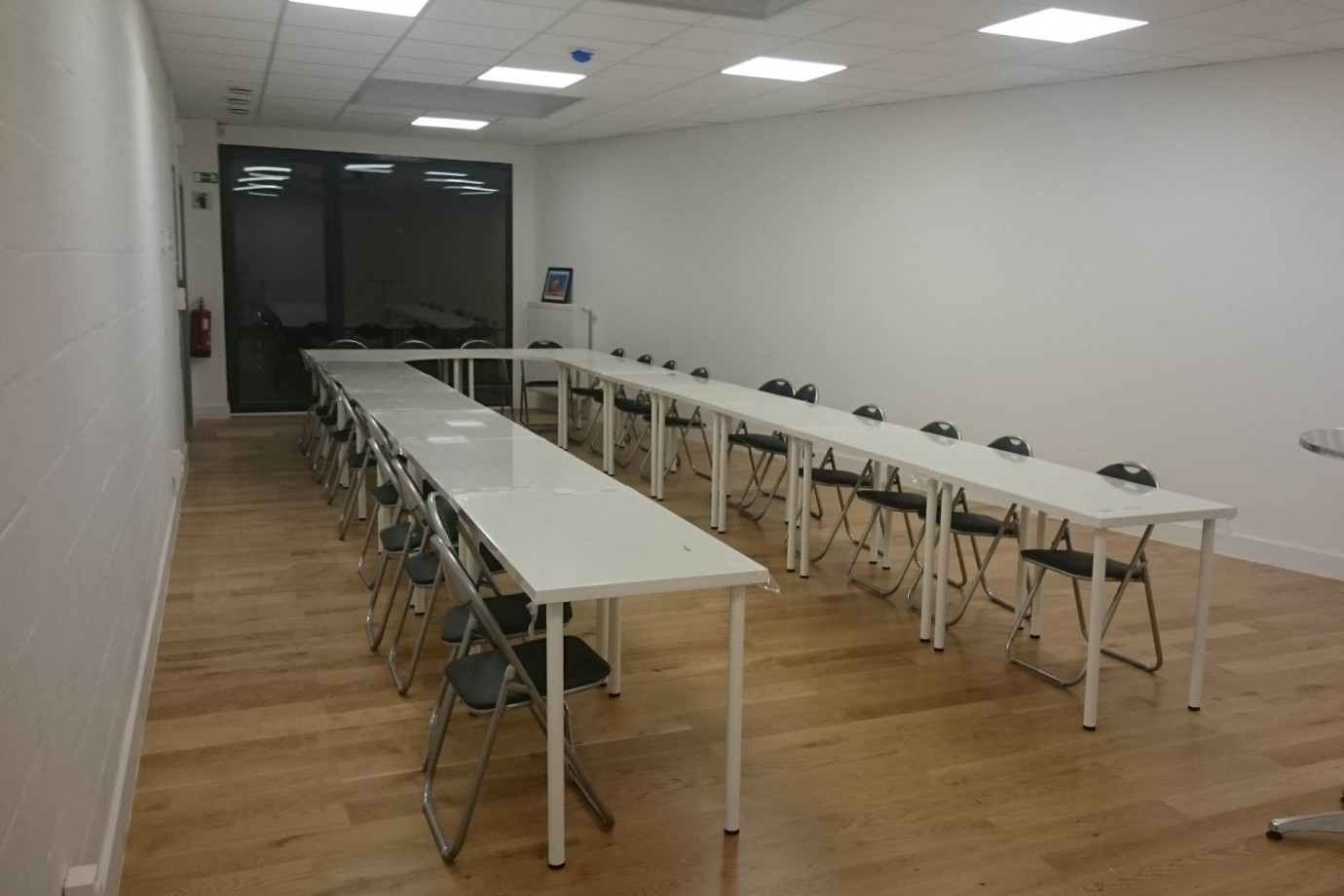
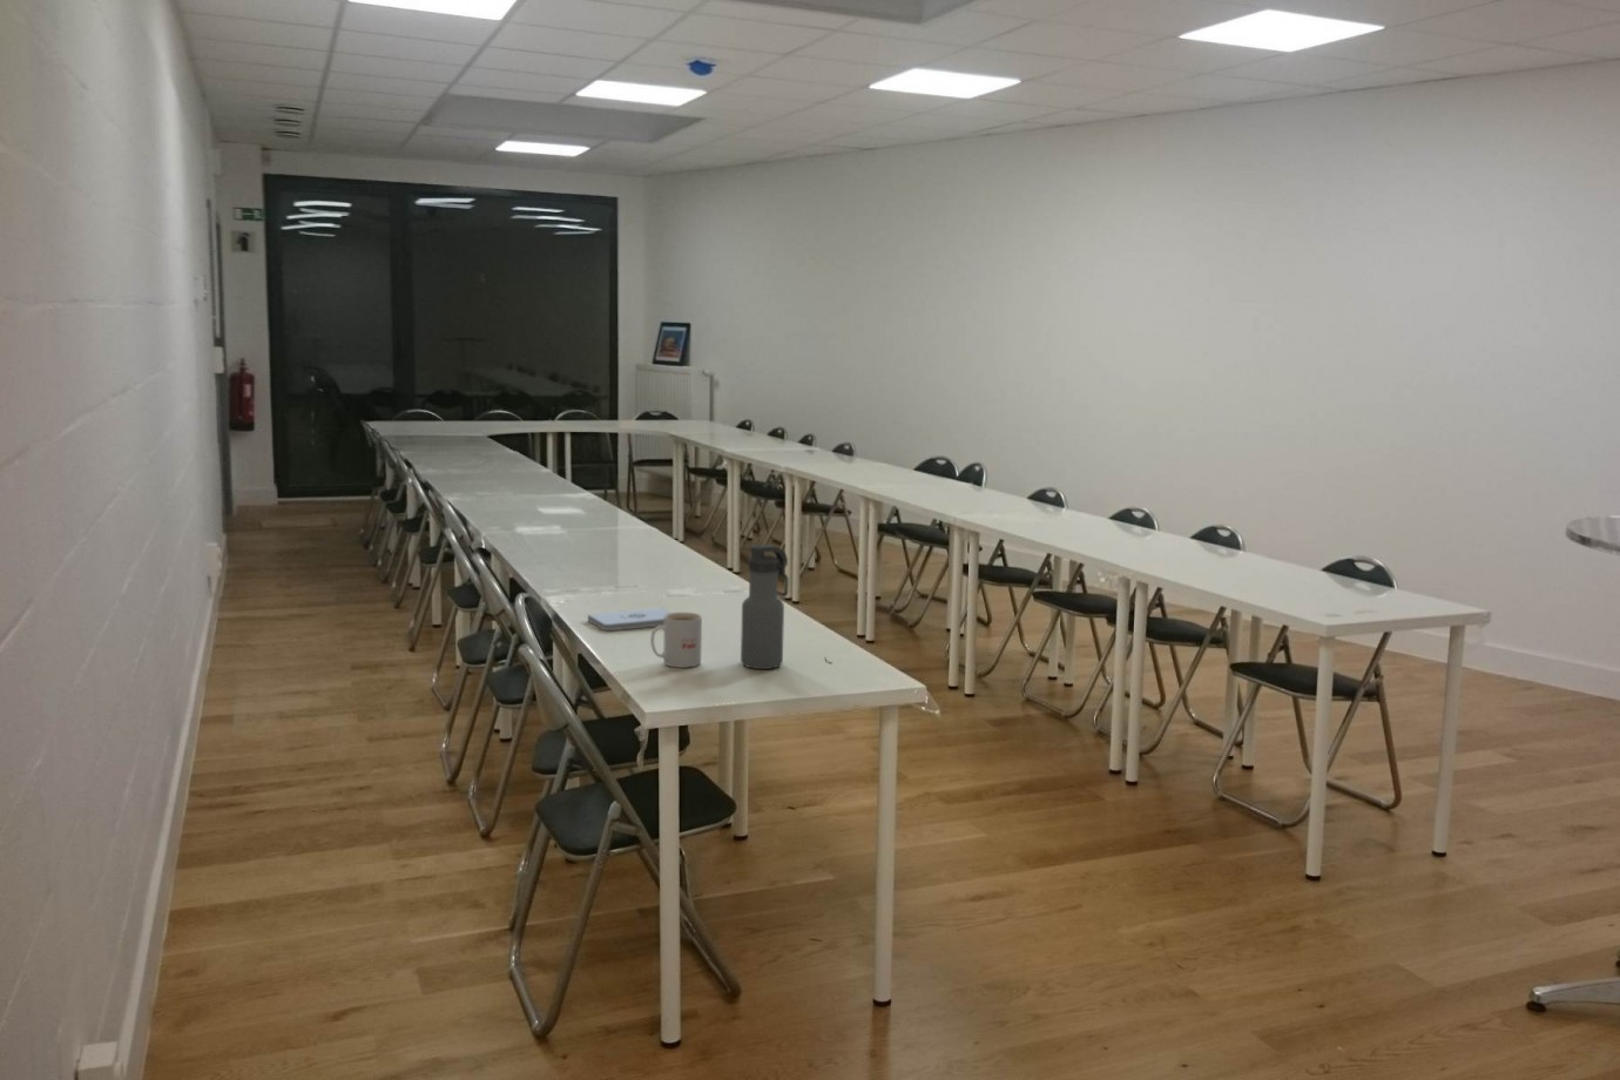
+ water bottle (763, 605)
+ mug (675, 640)
+ notepad (634, 618)
